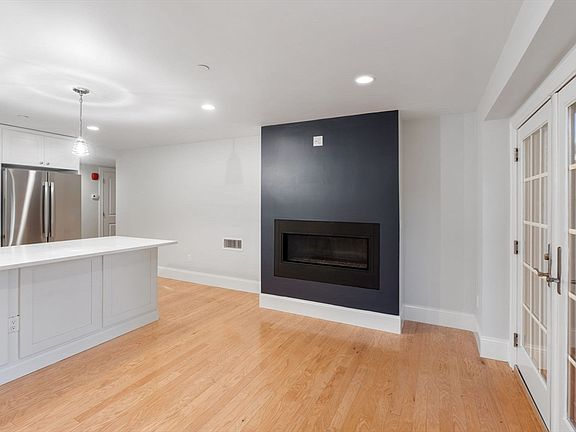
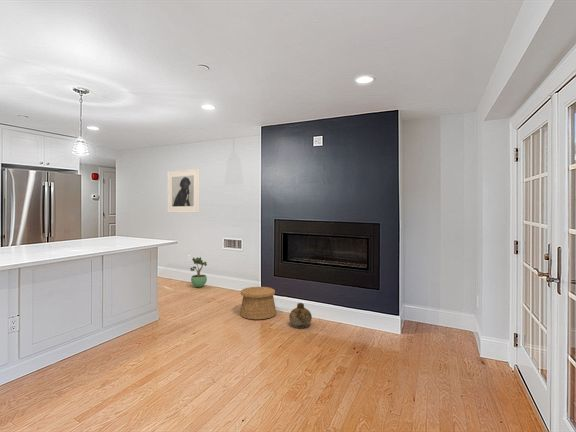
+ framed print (182, 191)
+ basket (258, 302)
+ ceramic jug (300, 314)
+ potted plant (199, 271)
